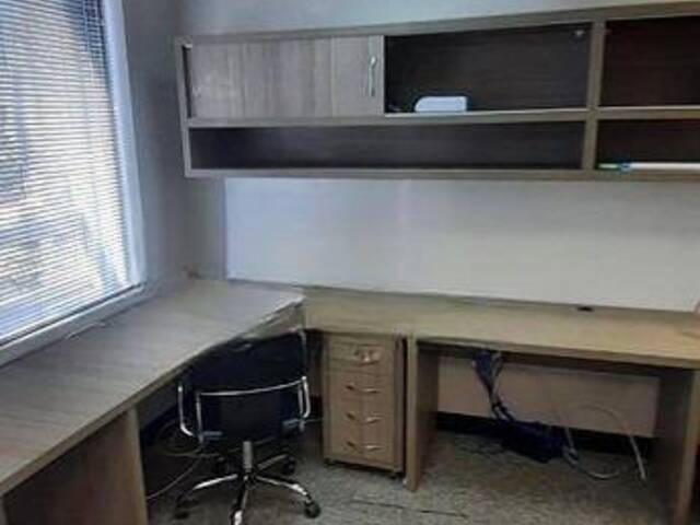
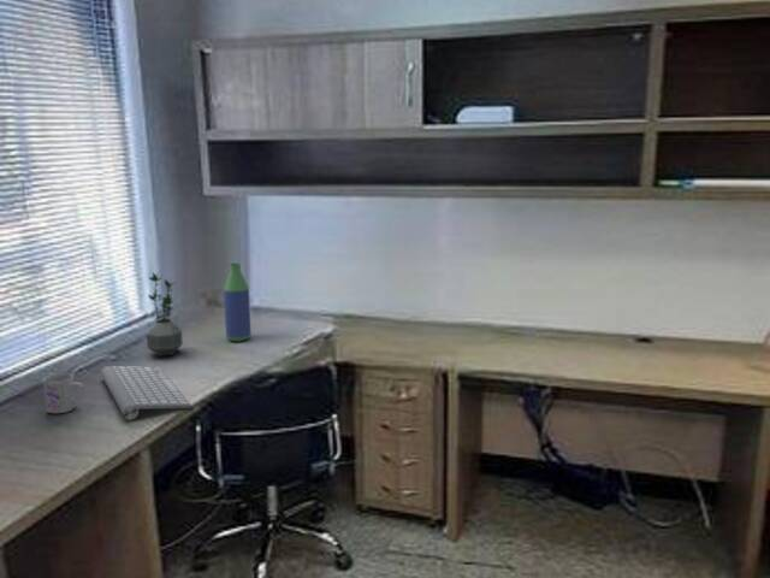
+ potted plant (162, 314)
+ bottle (236, 301)
+ computer keyboard (143, 385)
+ mug (64, 393)
